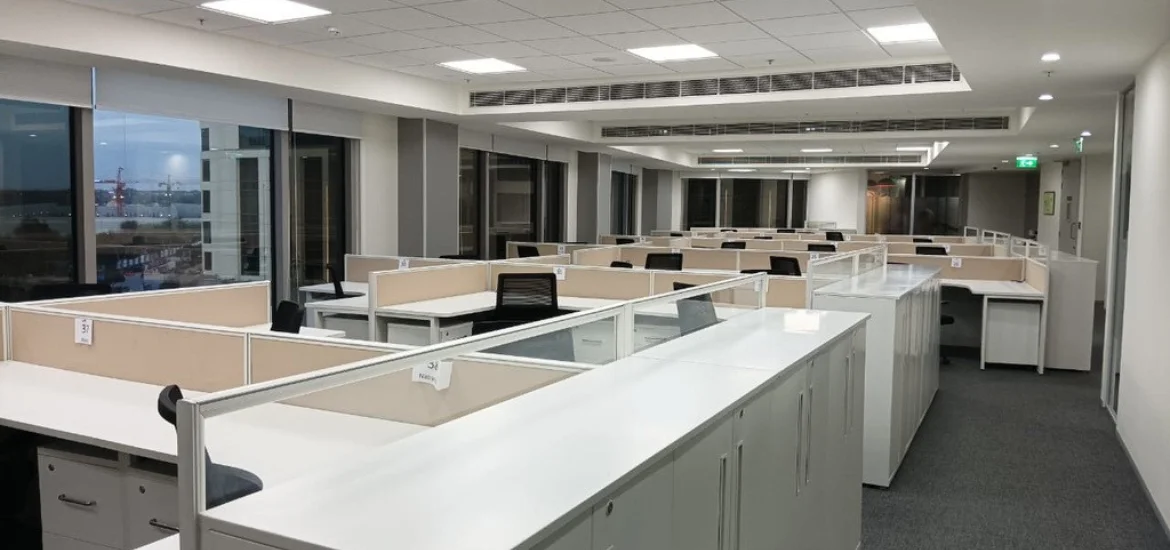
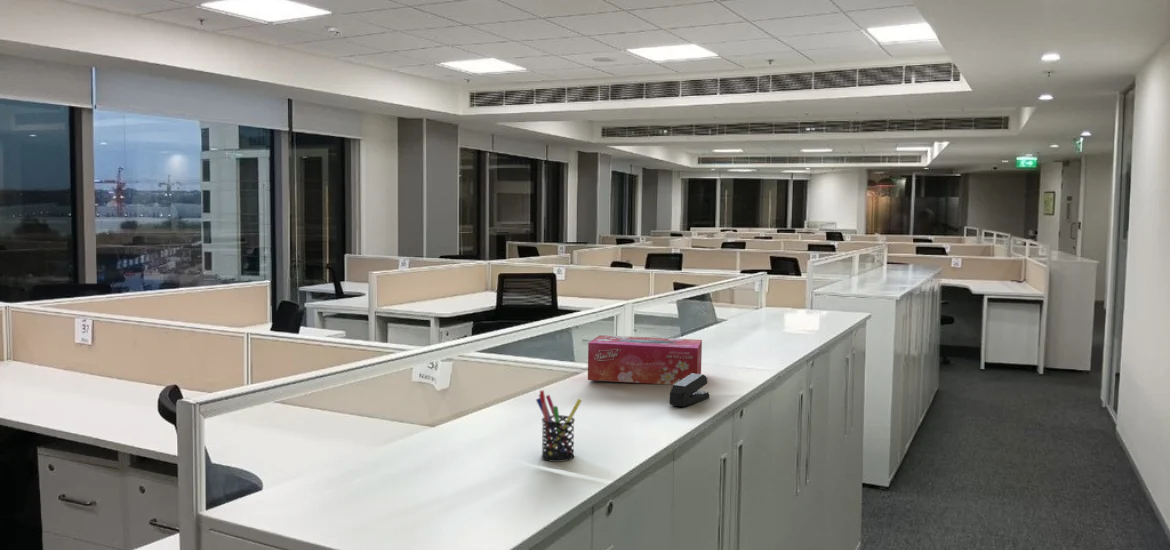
+ pen holder (555, 425)
+ stapler (689, 388)
+ tissue box (645, 359)
